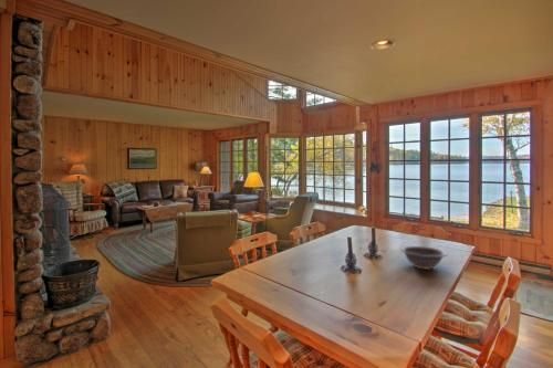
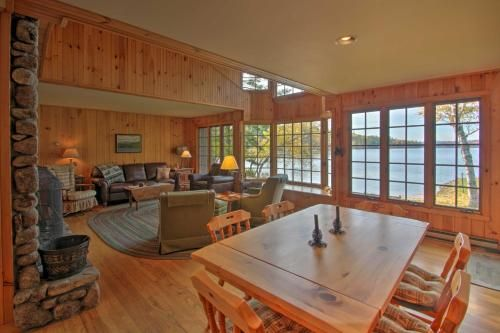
- decorative bowl (422, 259)
